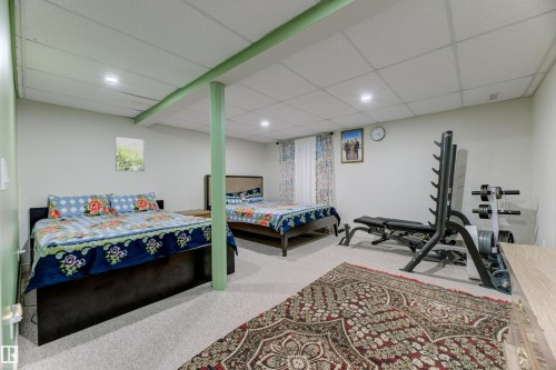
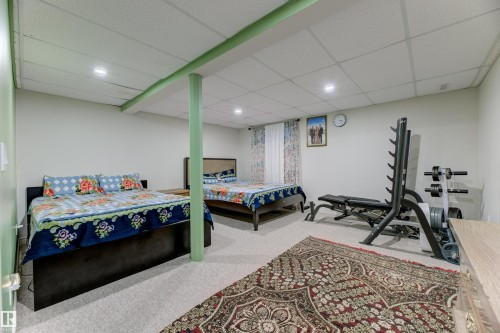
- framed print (130, 154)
